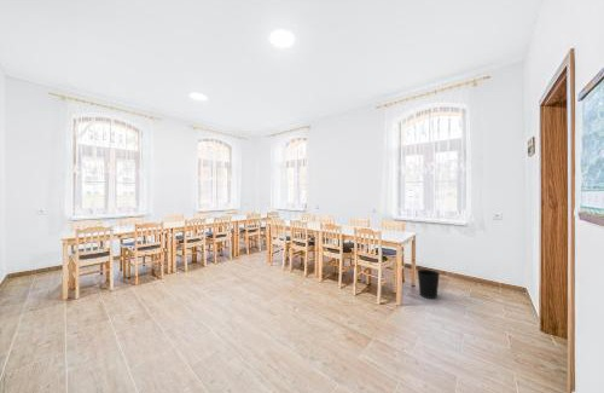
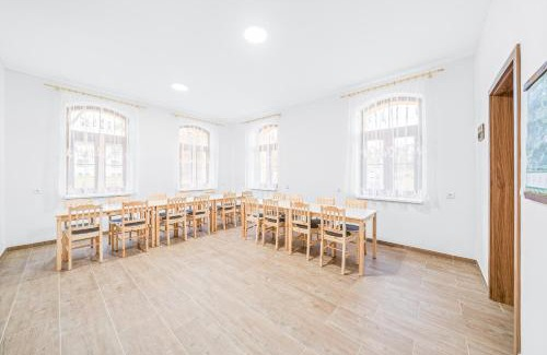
- wastebasket (428, 283)
